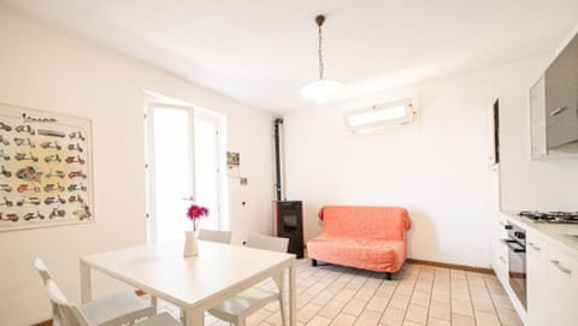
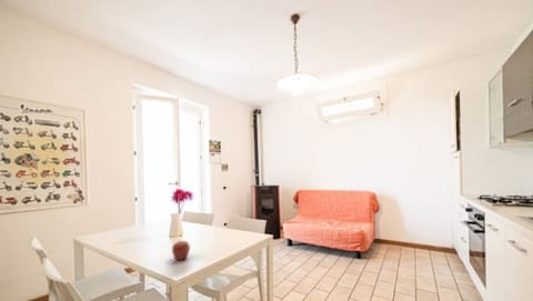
+ apple (181, 249)
